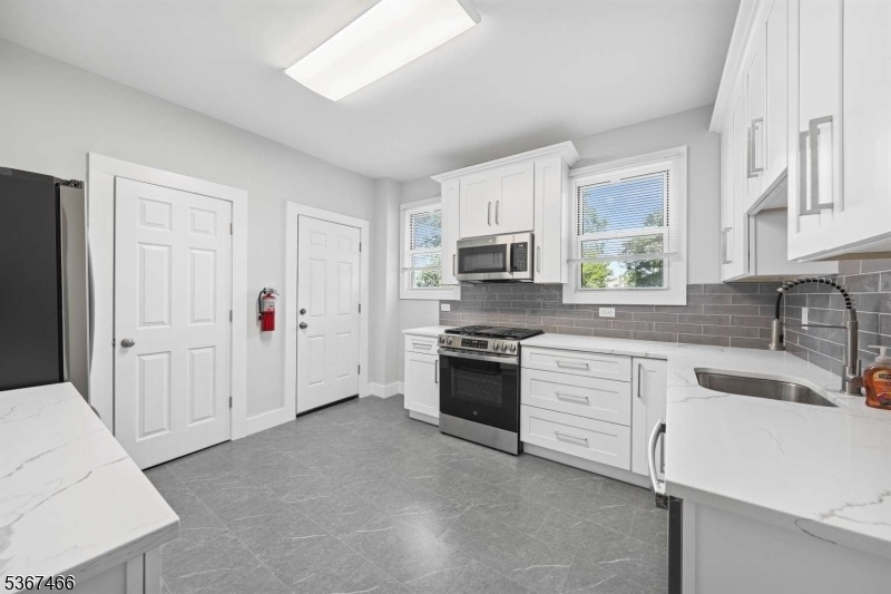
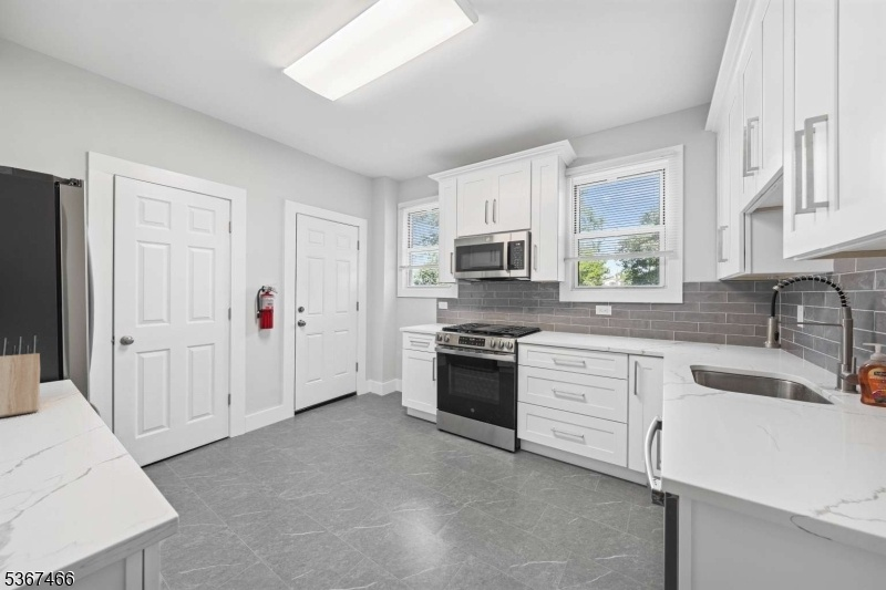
+ knife block (18, 372)
